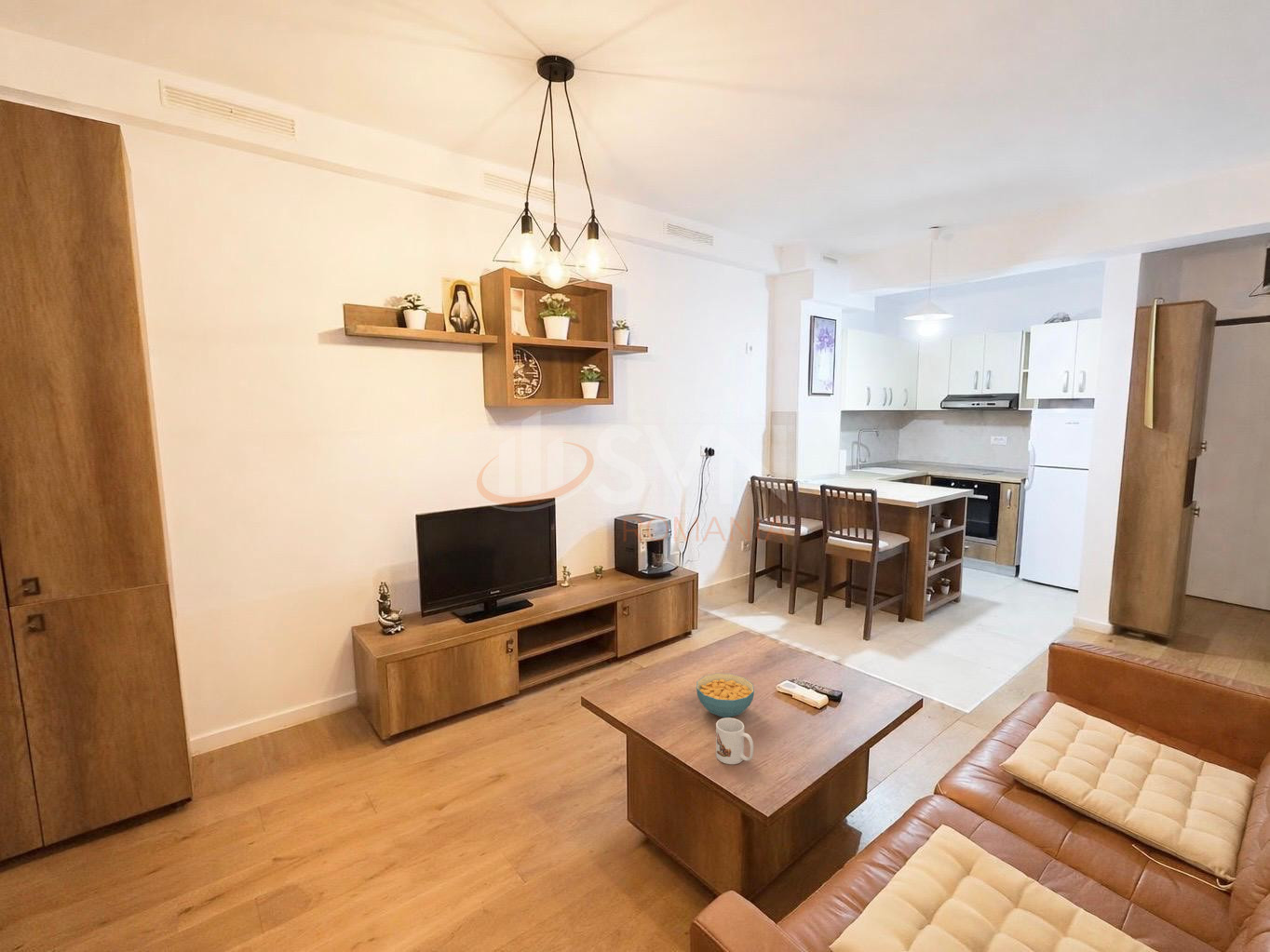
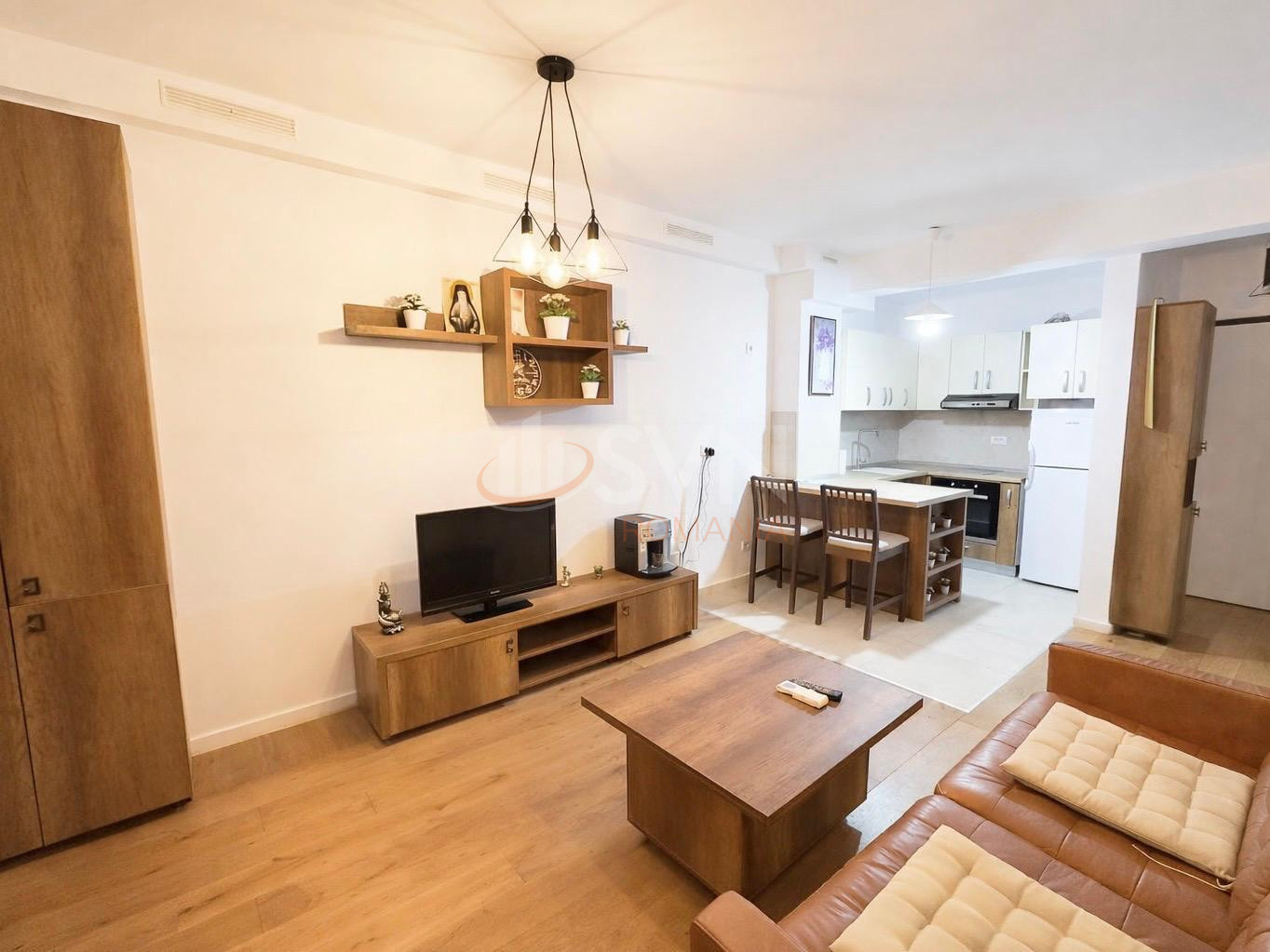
- mug (735, 743)
- cereal bowl (724, 699)
